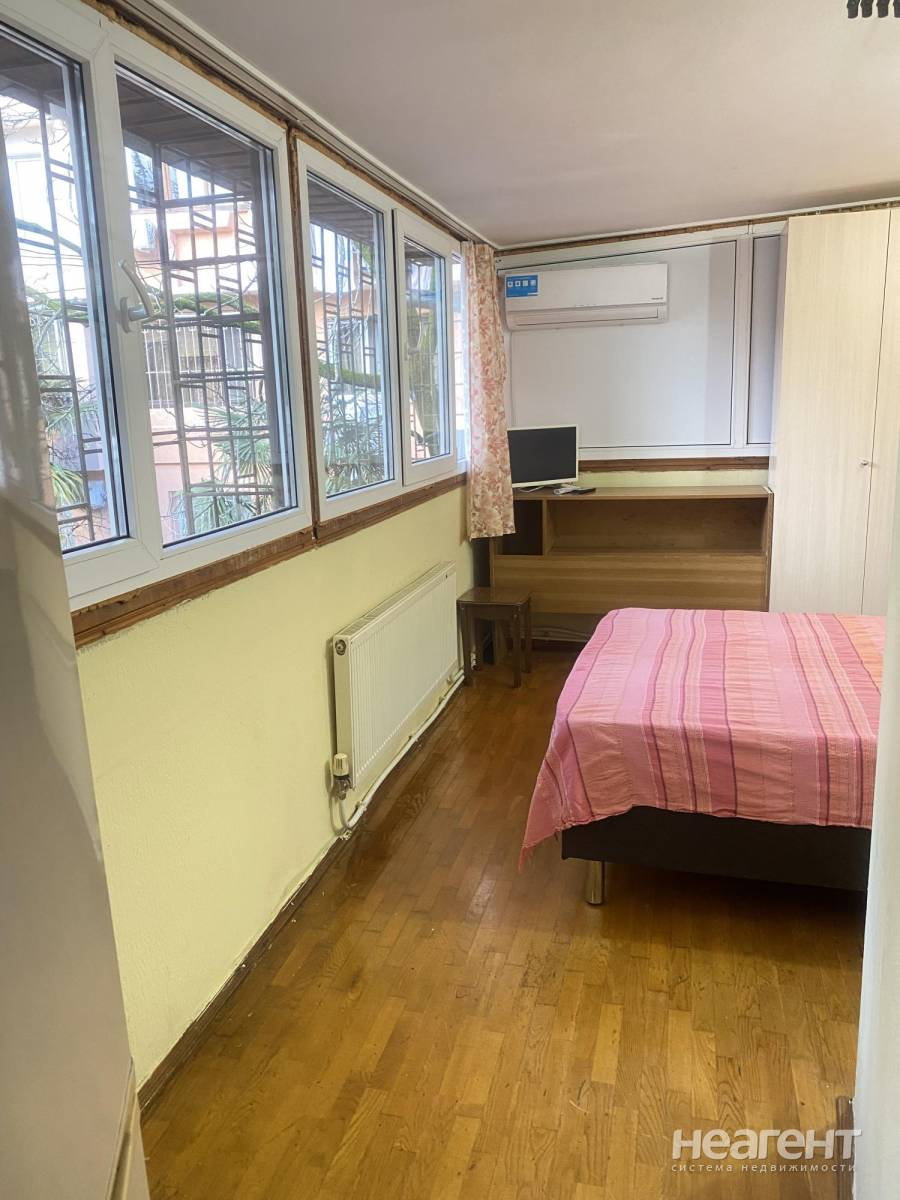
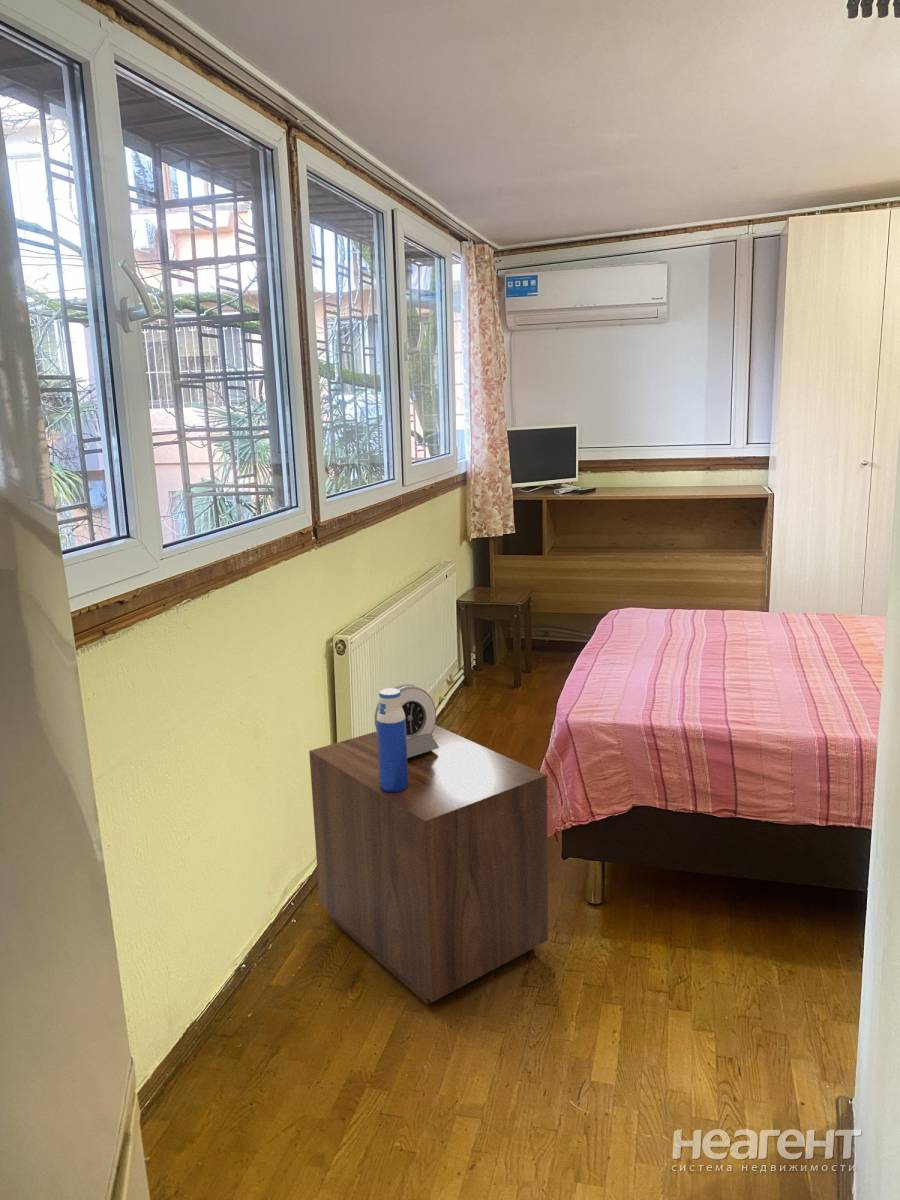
+ water bottle (392, 739)
+ nightstand (426, 849)
+ alarm clock (407, 719)
